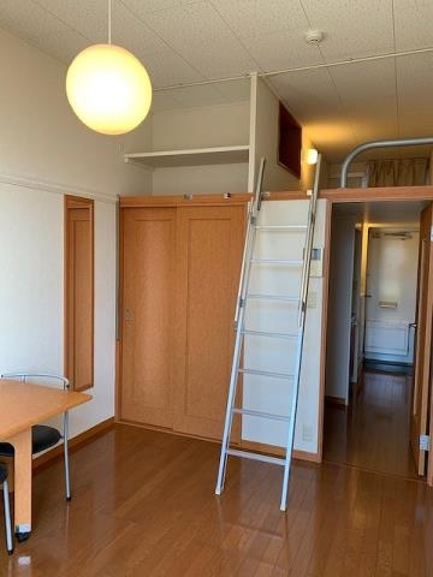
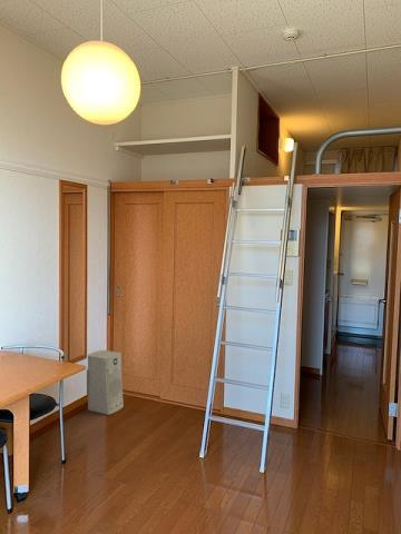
+ air purifier (105, 380)
